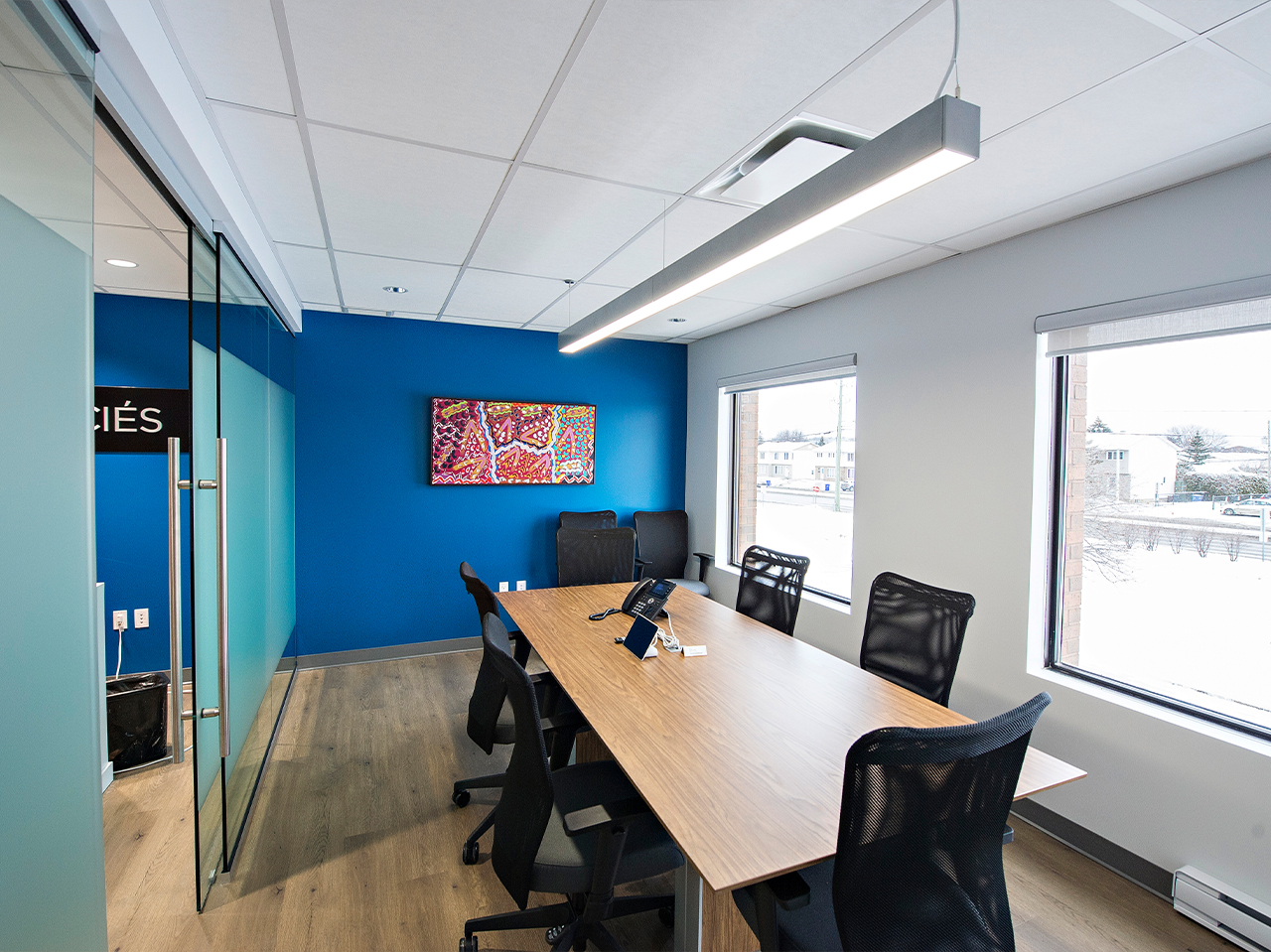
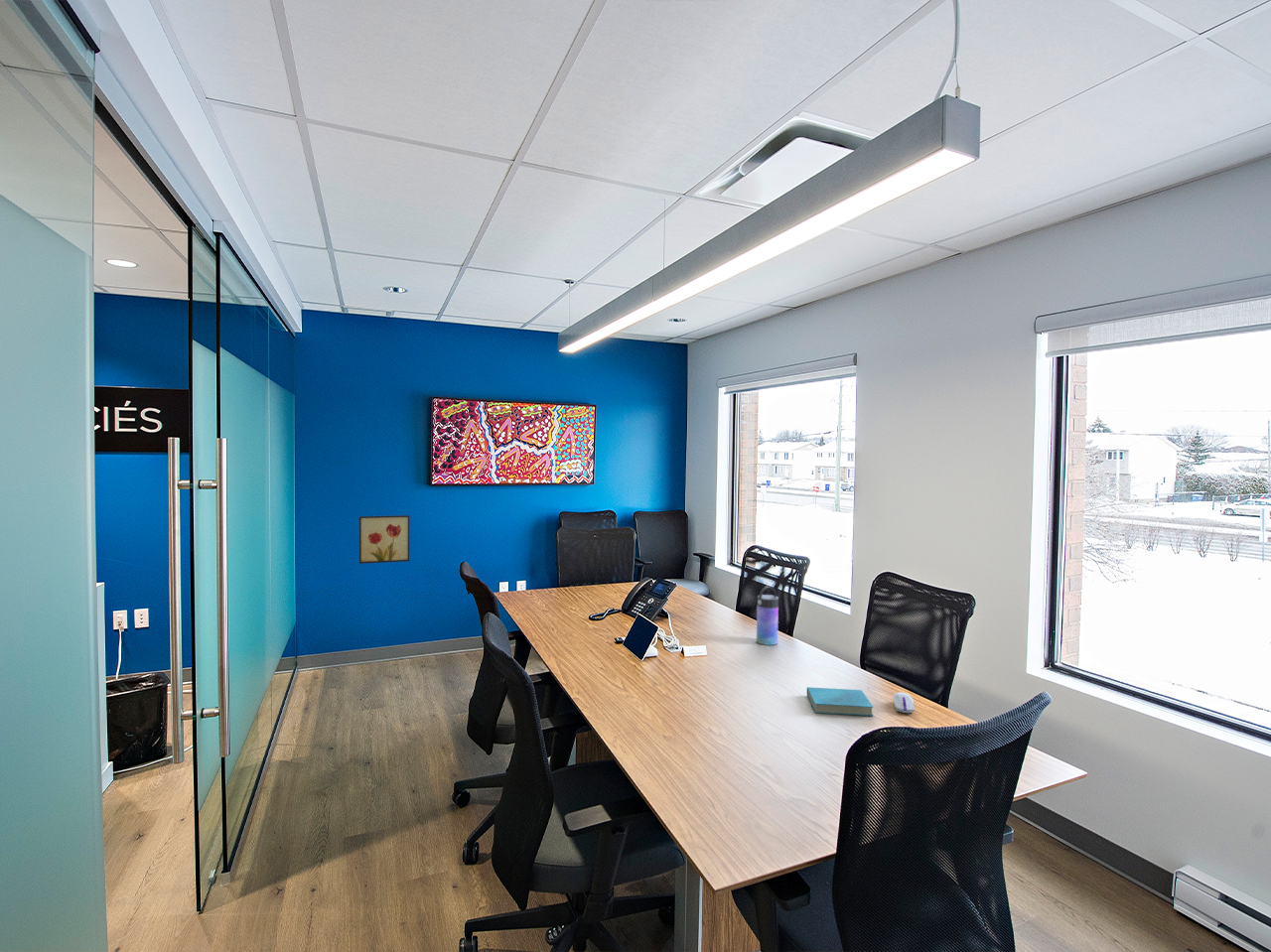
+ book (838, 700)
+ computer mouse (903, 701)
+ water bottle (768, 613)
+ wall art (384, 538)
